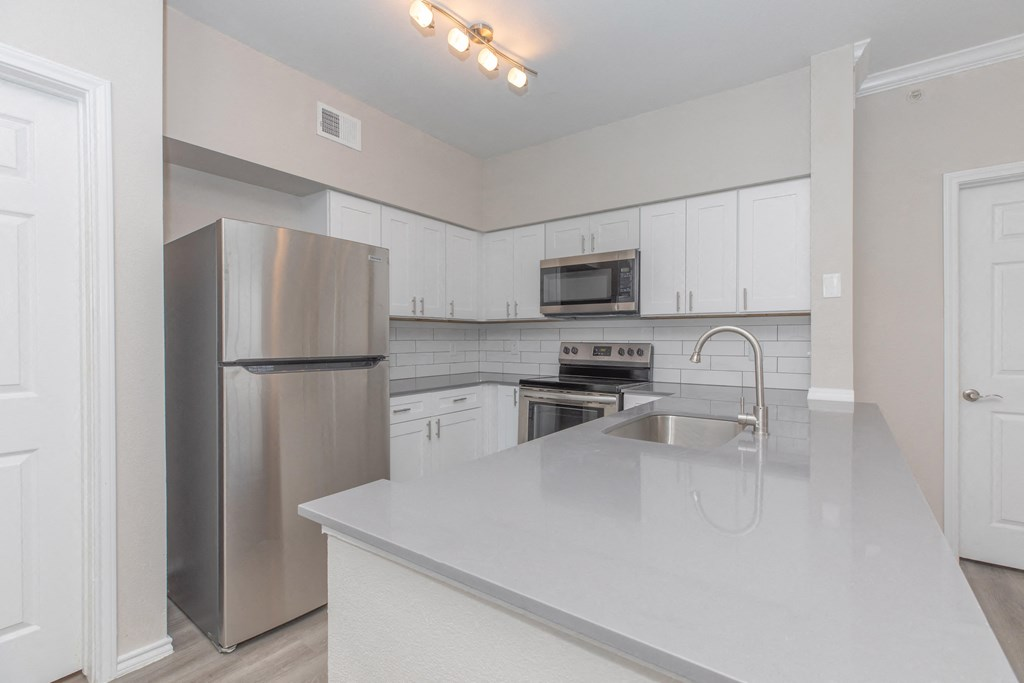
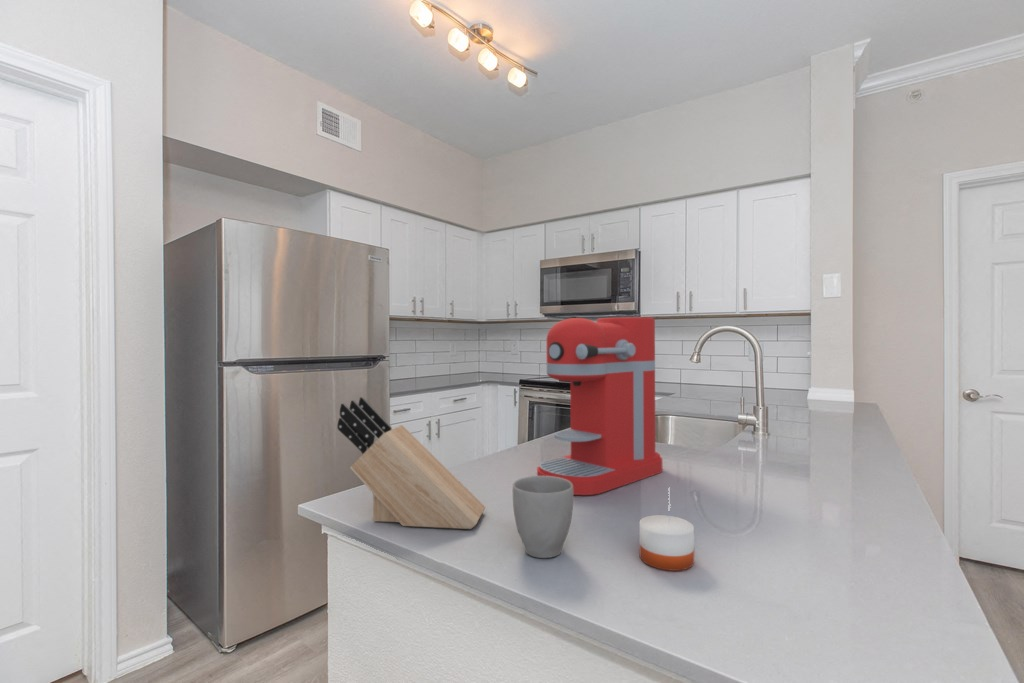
+ coffee maker (602, 396)
+ mug (544, 513)
+ knife block (409, 458)
+ candle (666, 522)
